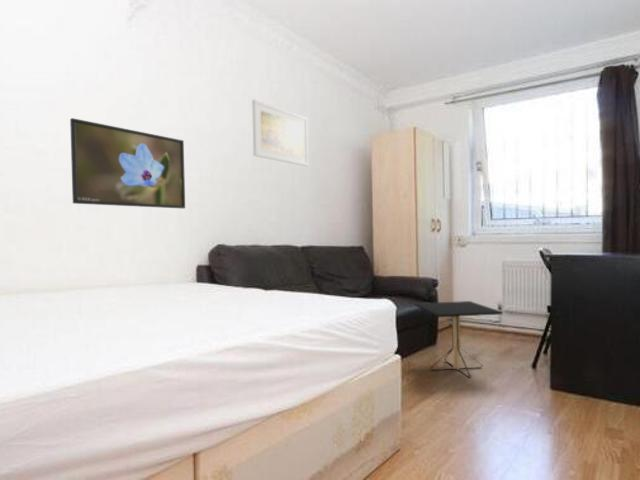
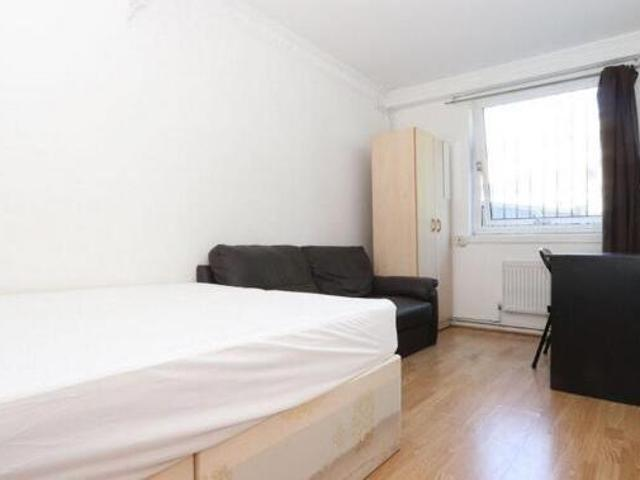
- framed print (282, 135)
- side table (456, 338)
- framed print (134, 168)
